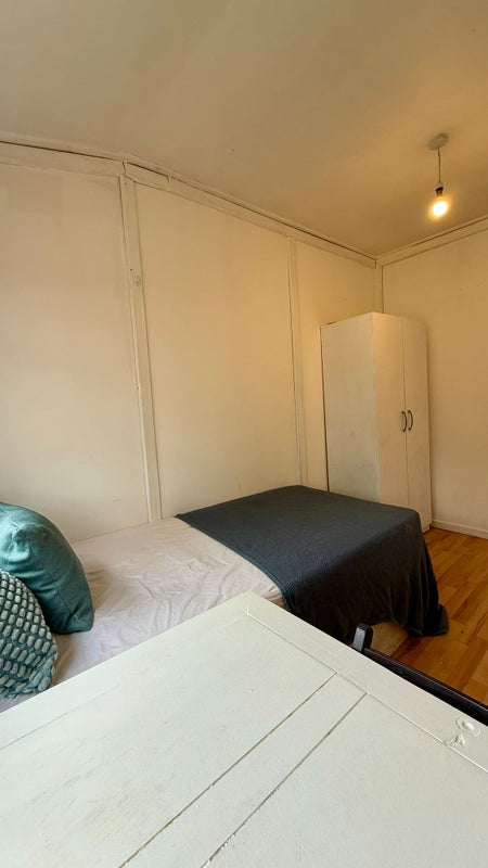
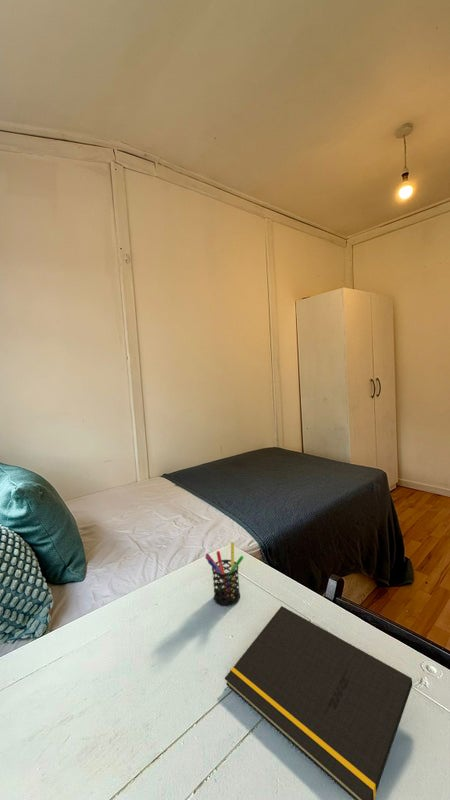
+ pen holder (228, 572)
+ notepad (313, 681)
